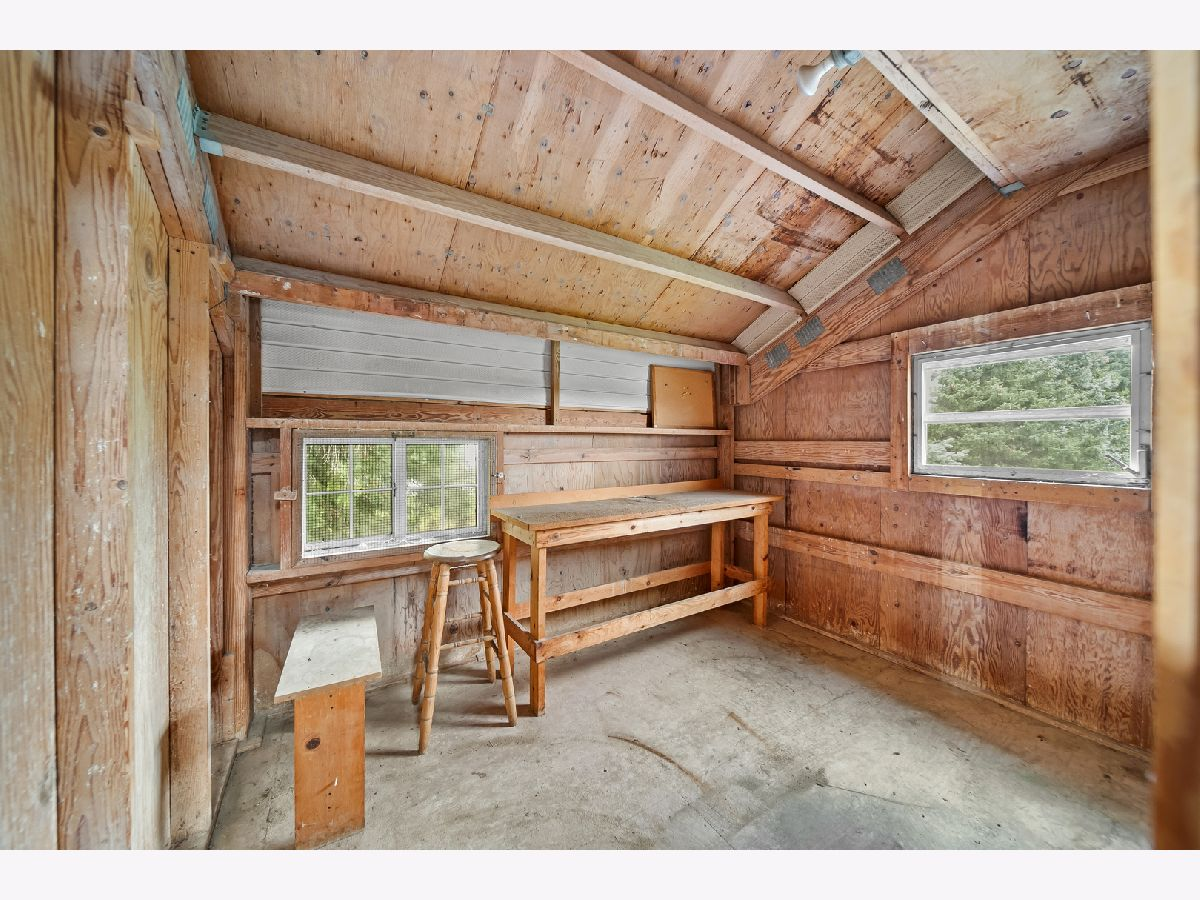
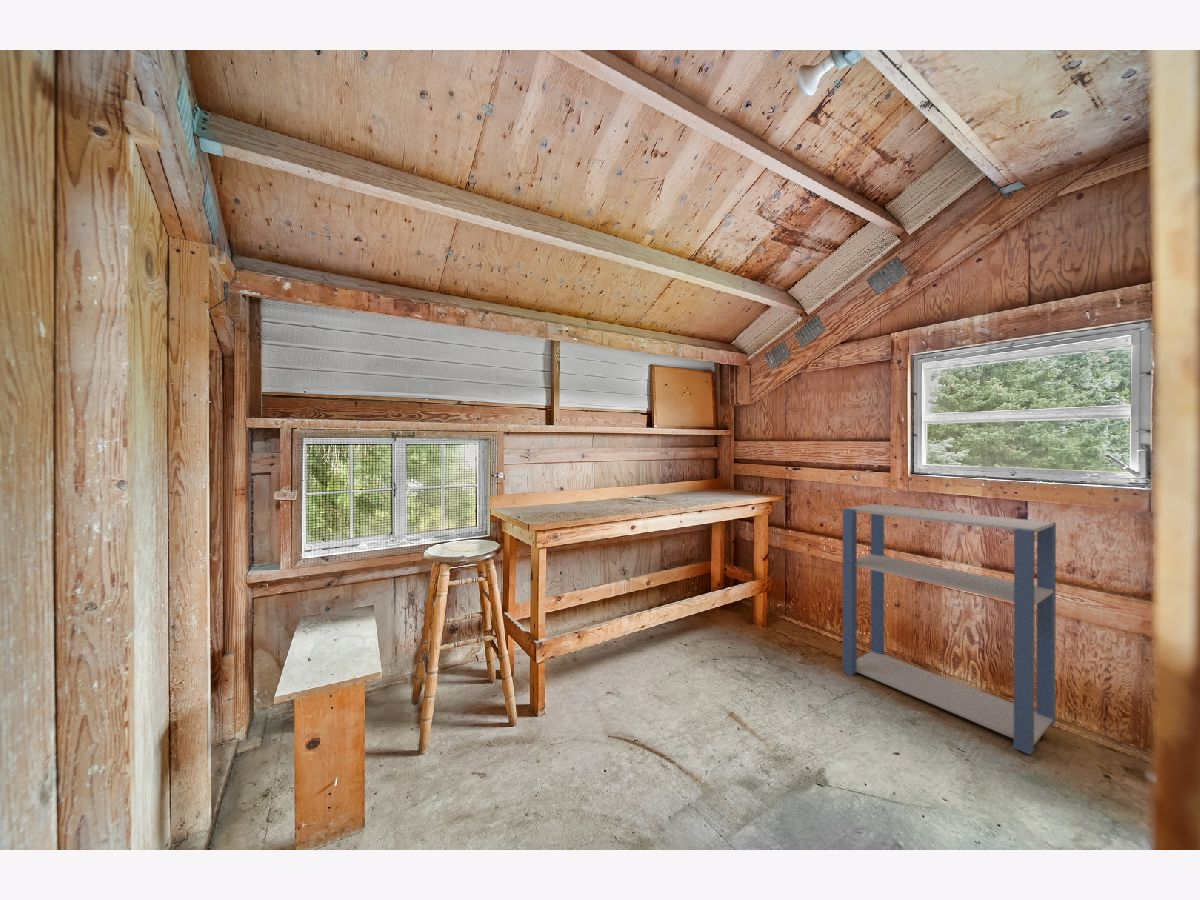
+ shelving unit (941, 585)
